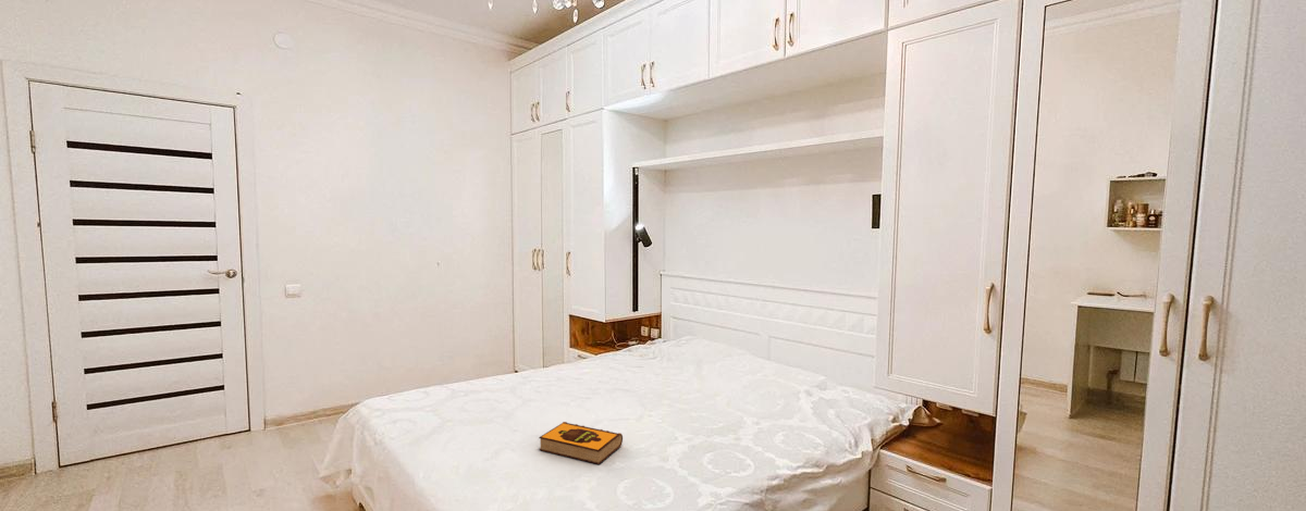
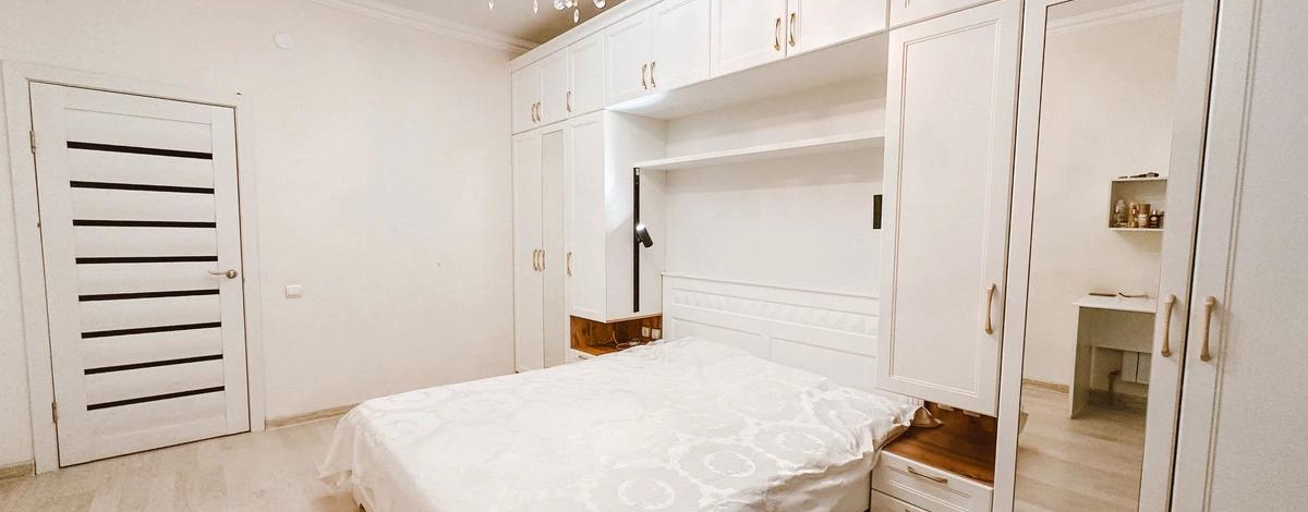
- hardback book (581, 440)
